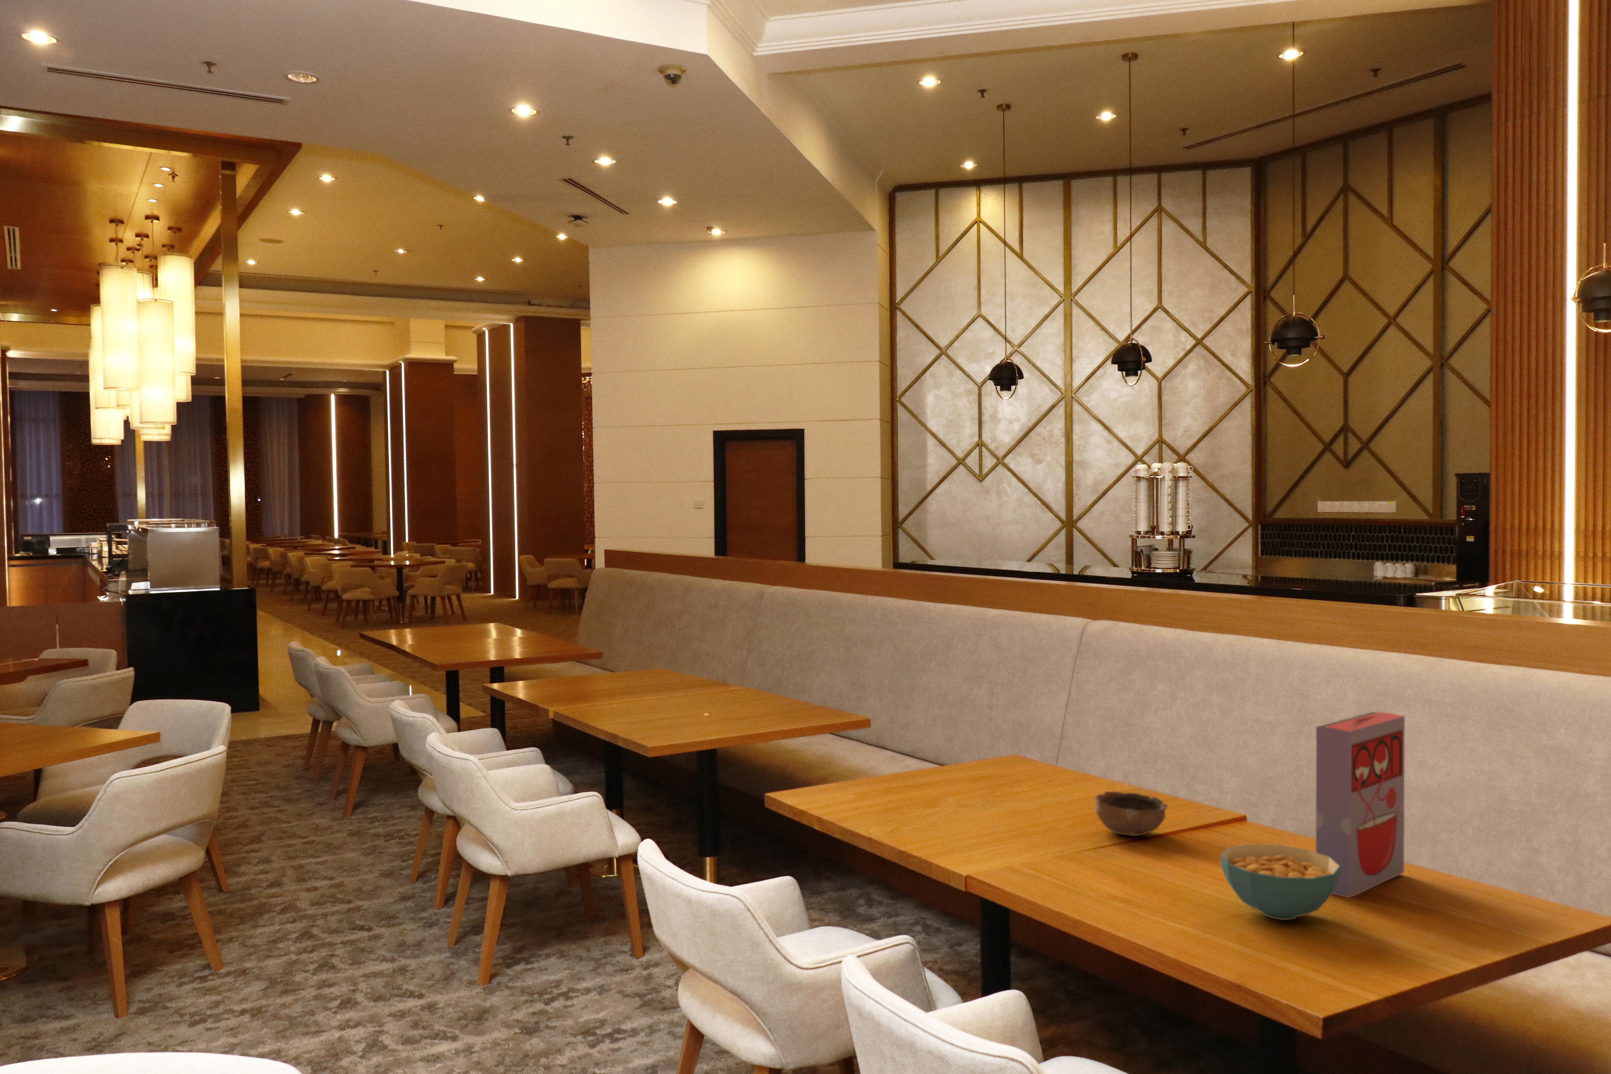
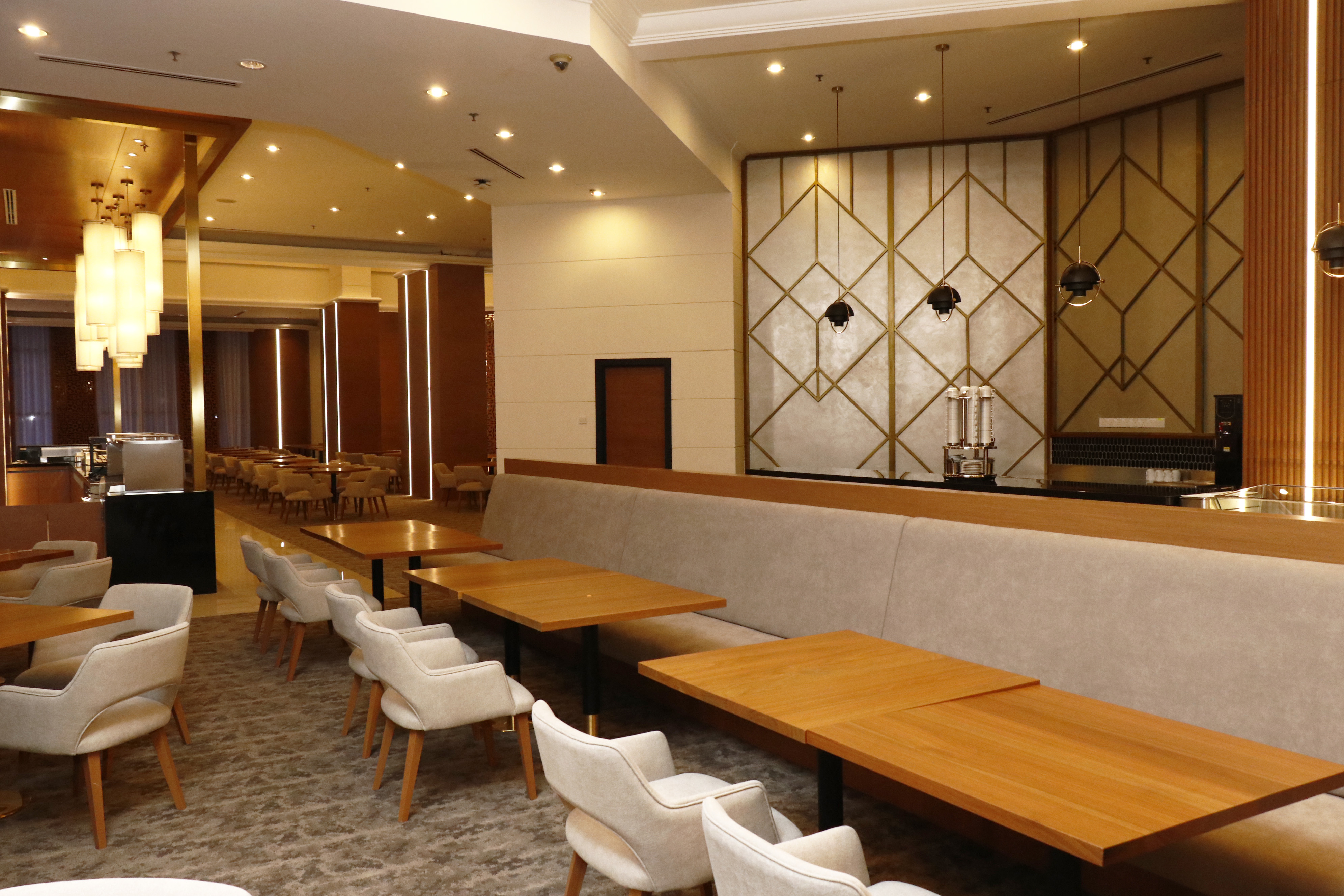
- cereal bowl (1279, 887)
- bowl (1130, 815)
- cereal box (1362, 801)
